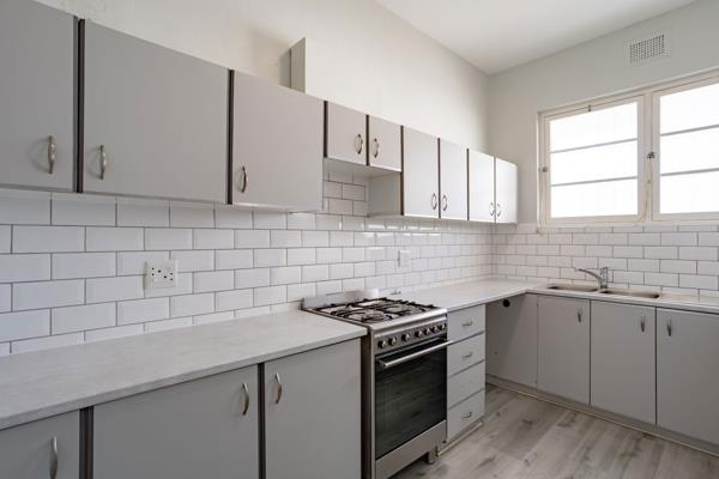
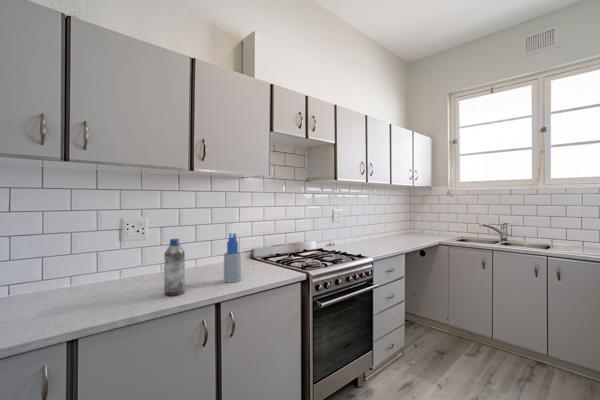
+ water bottle (174, 266)
+ spray bottle (232, 256)
